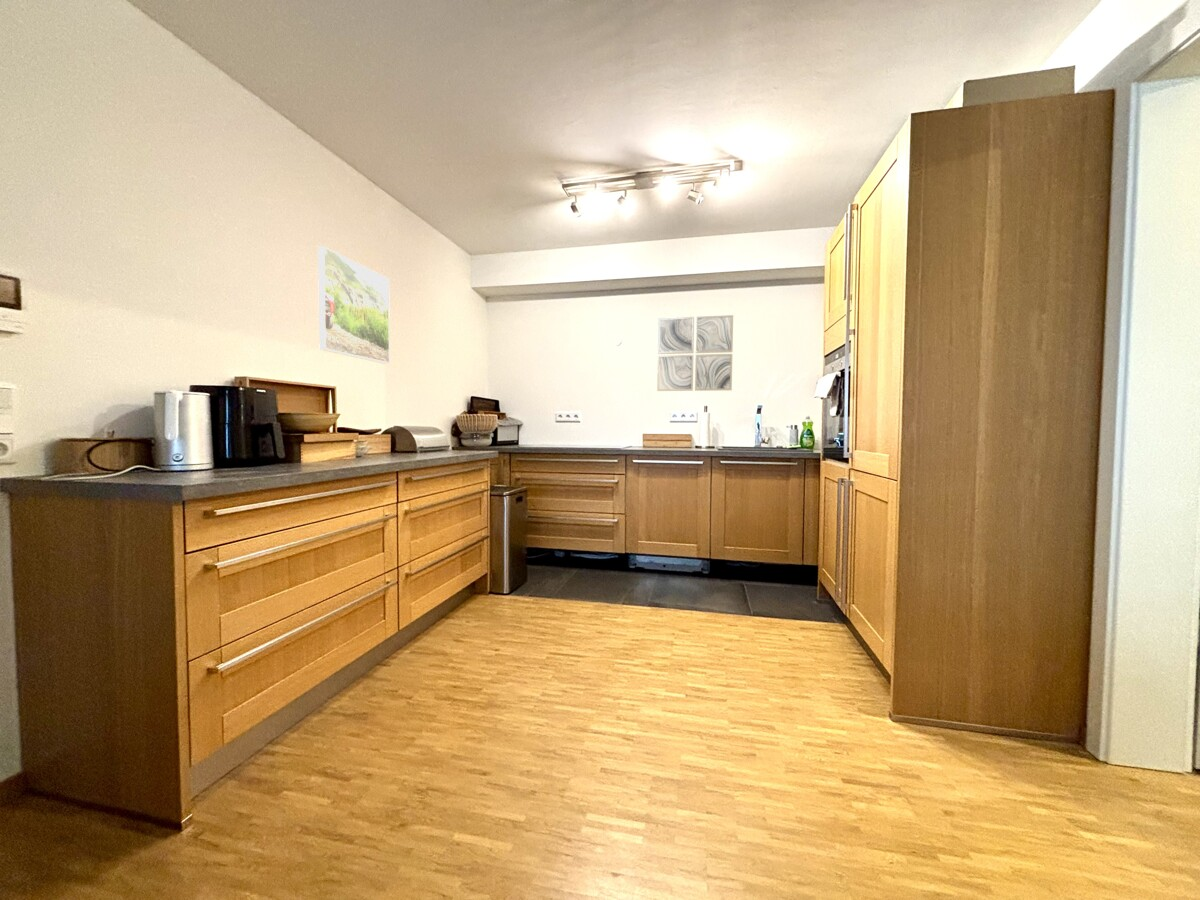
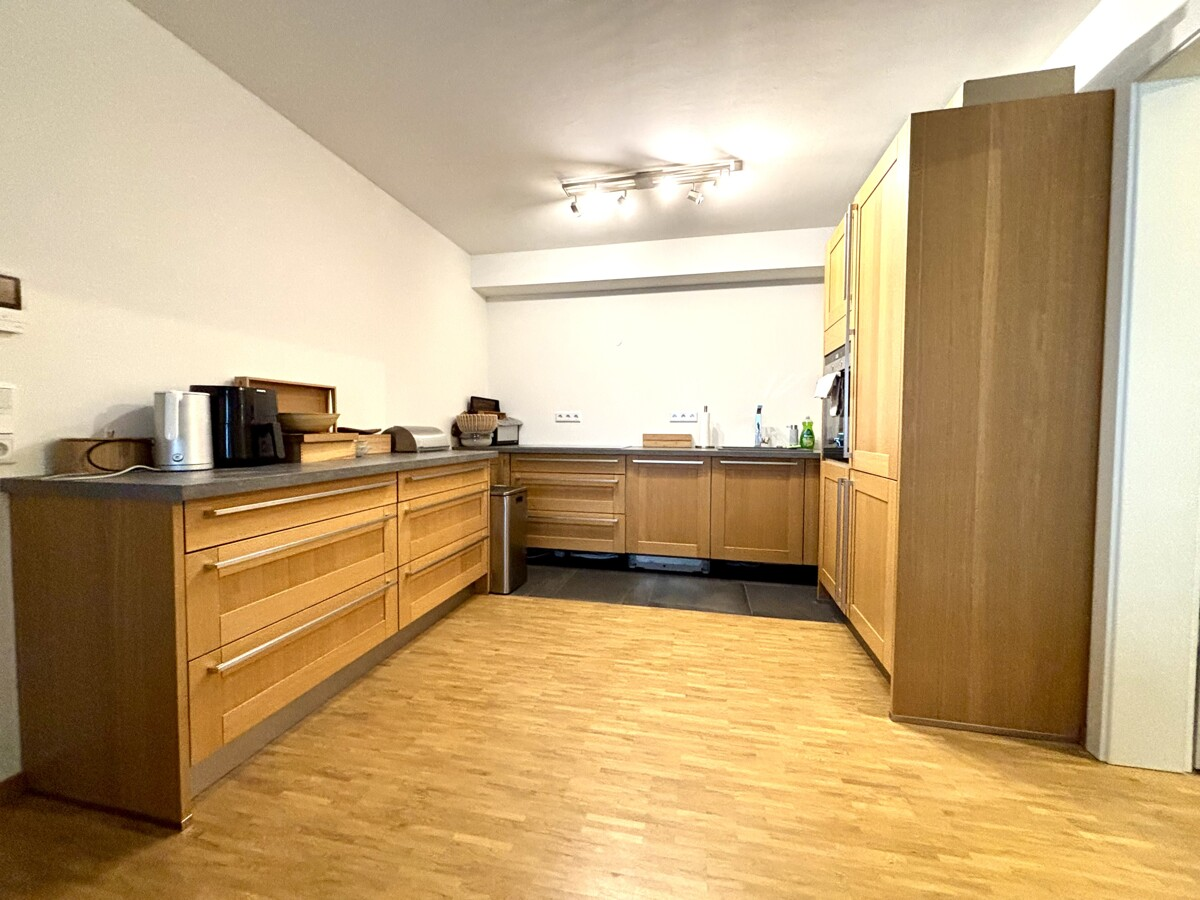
- wall art (693, 352)
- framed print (357, 310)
